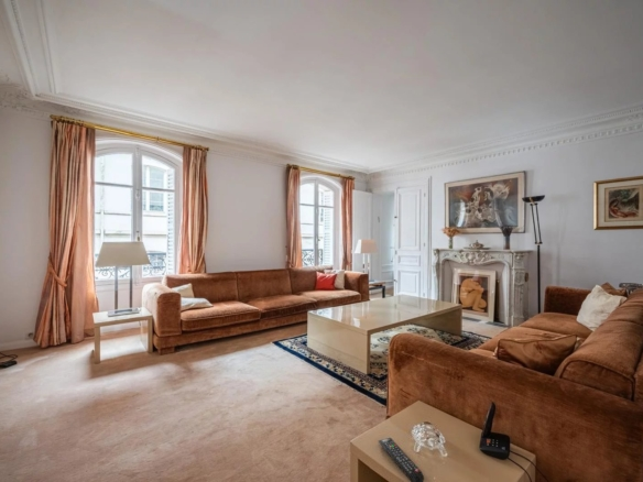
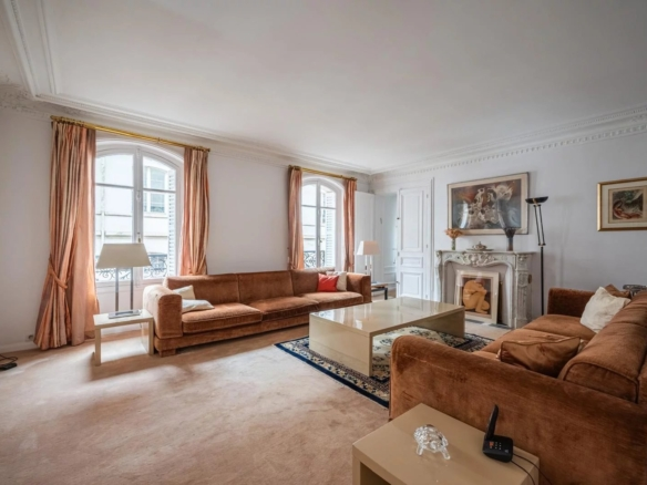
- remote control (399, 458)
